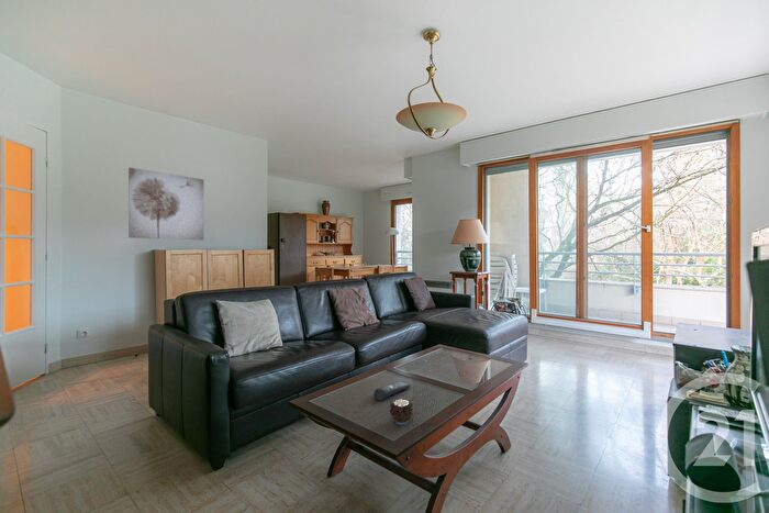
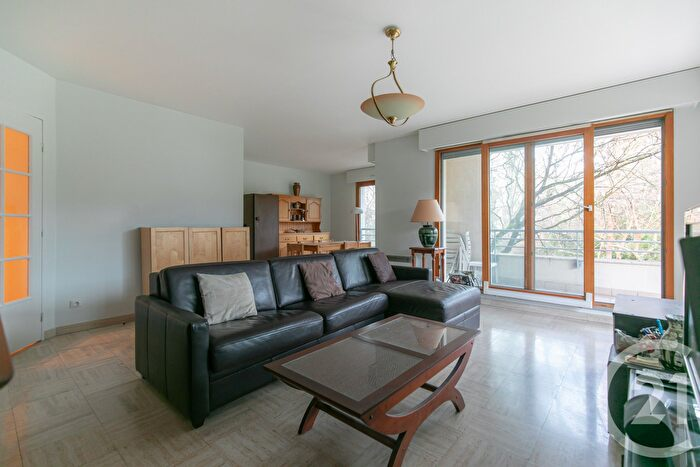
- candle (401, 410)
- wall art (168, 207)
- remote control (392, 389)
